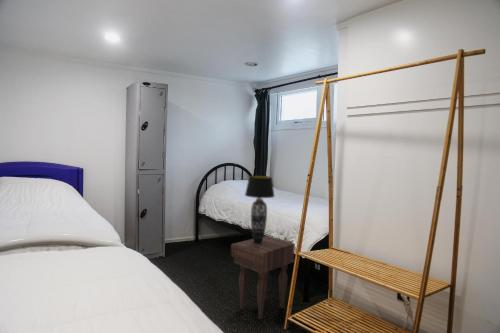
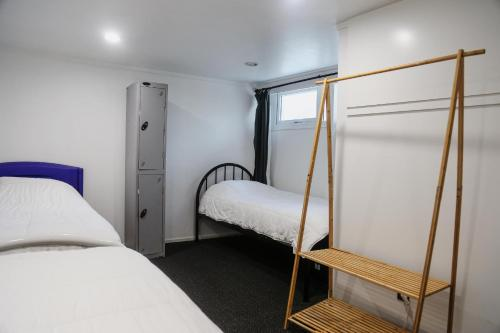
- nightstand (258, 273)
- table lamp (259, 209)
